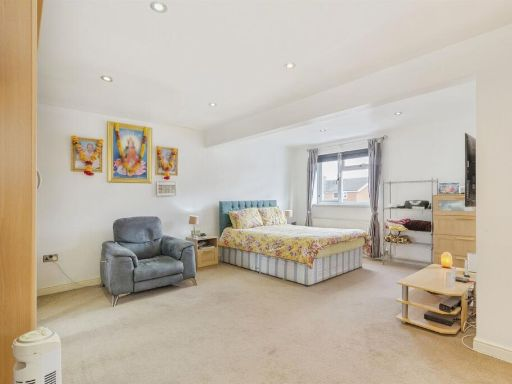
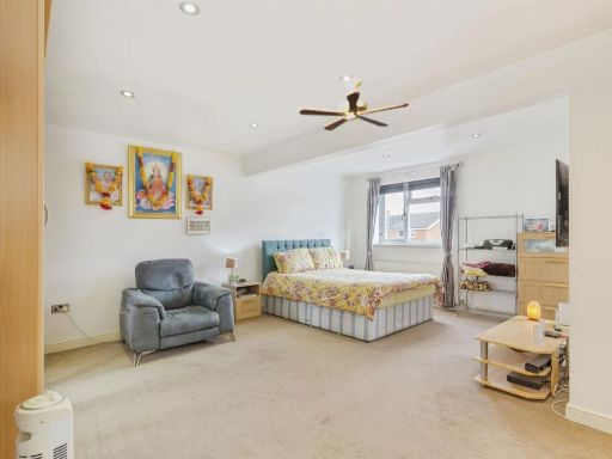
+ ceiling fan (351, 98)
